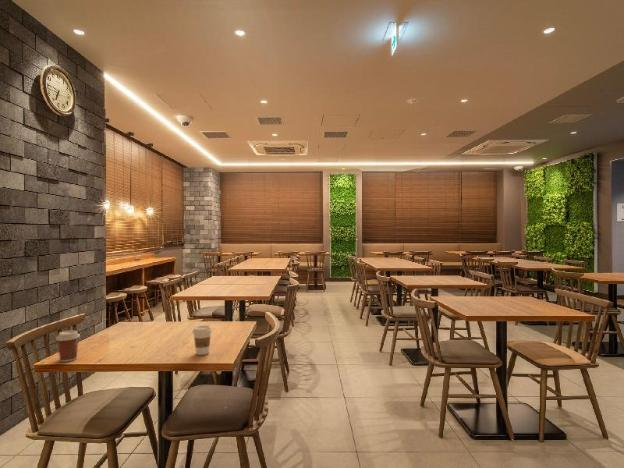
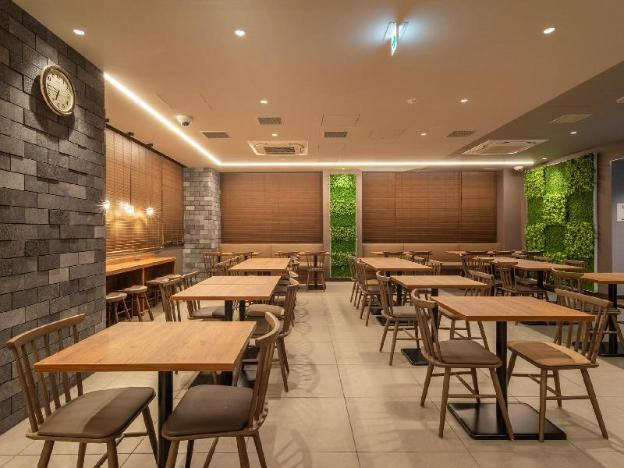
- coffee cup (68, 345)
- coffee cup (202, 340)
